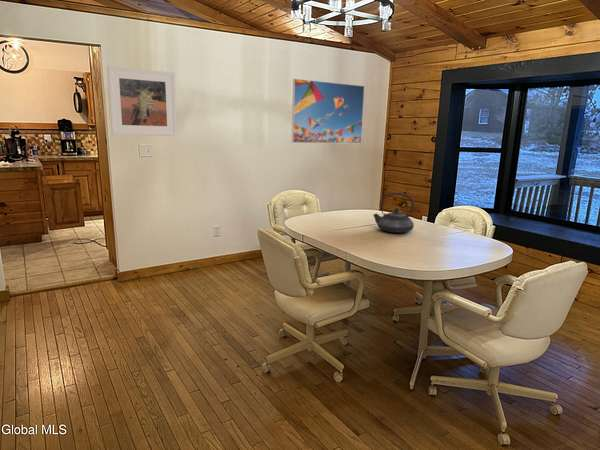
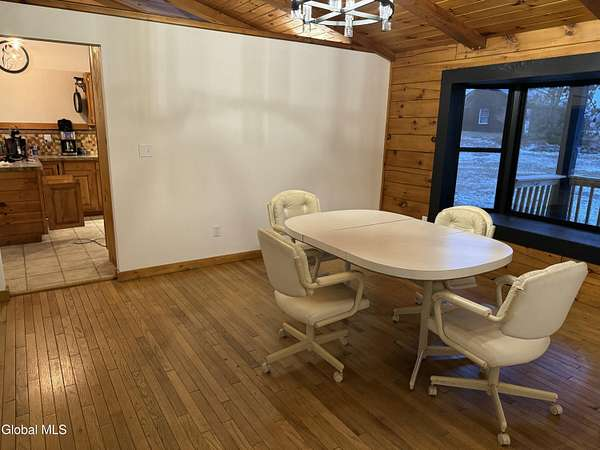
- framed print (143, 103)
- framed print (329, 113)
- teapot (393, 212)
